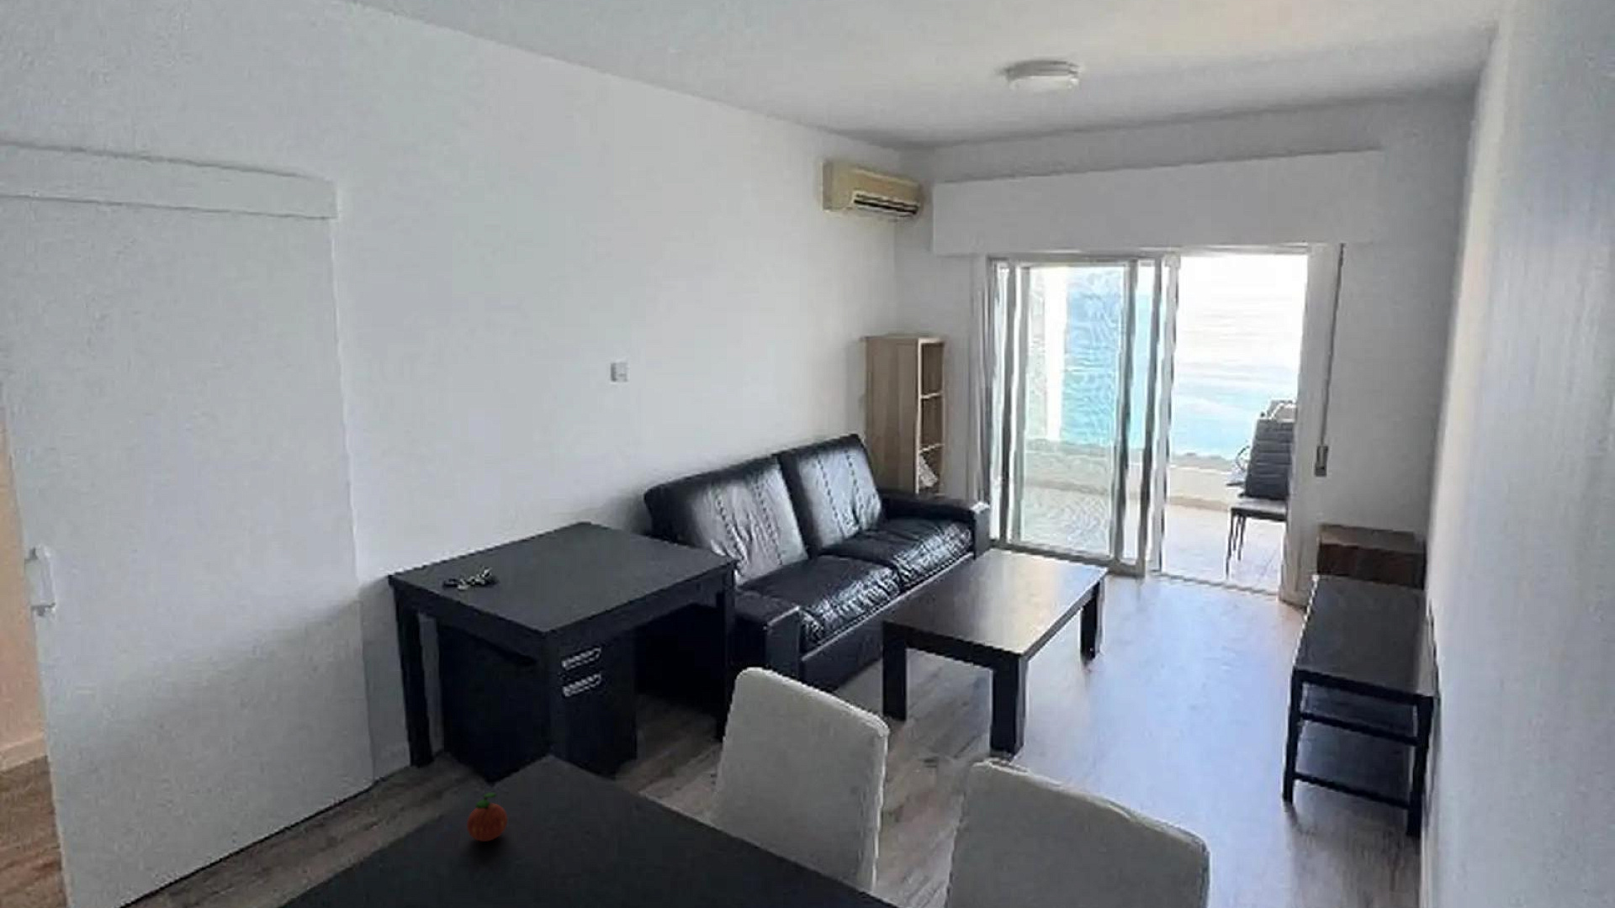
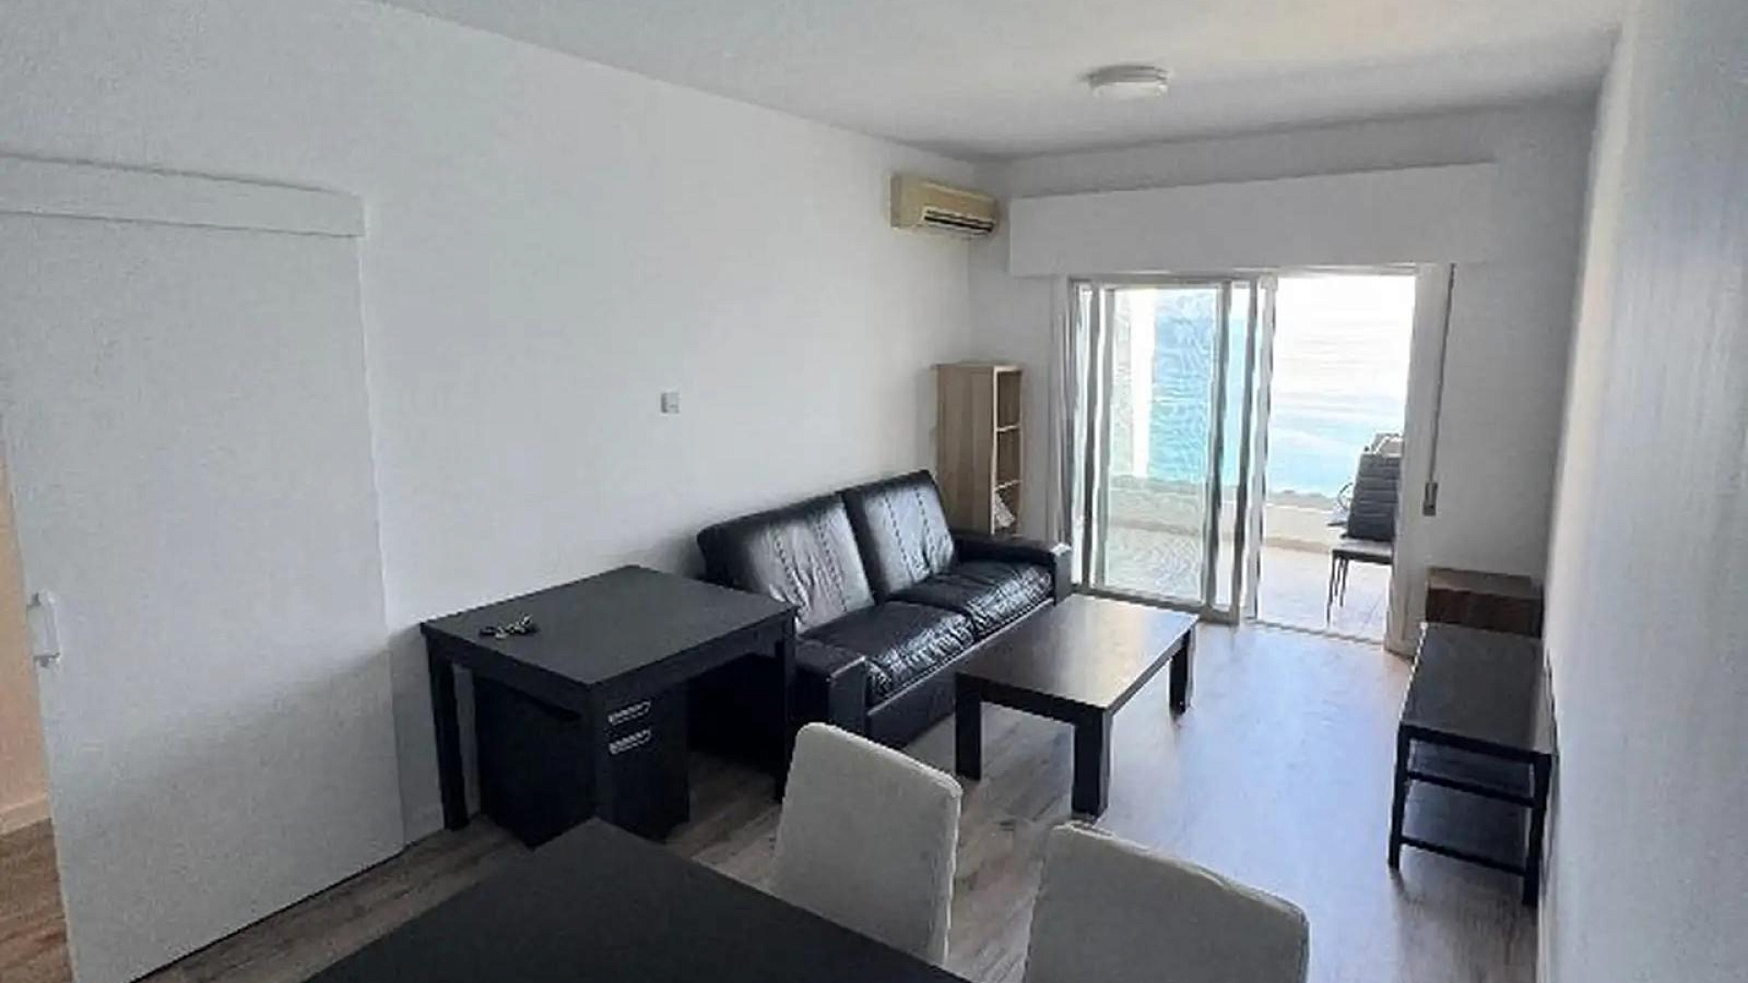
- apple (487, 817)
